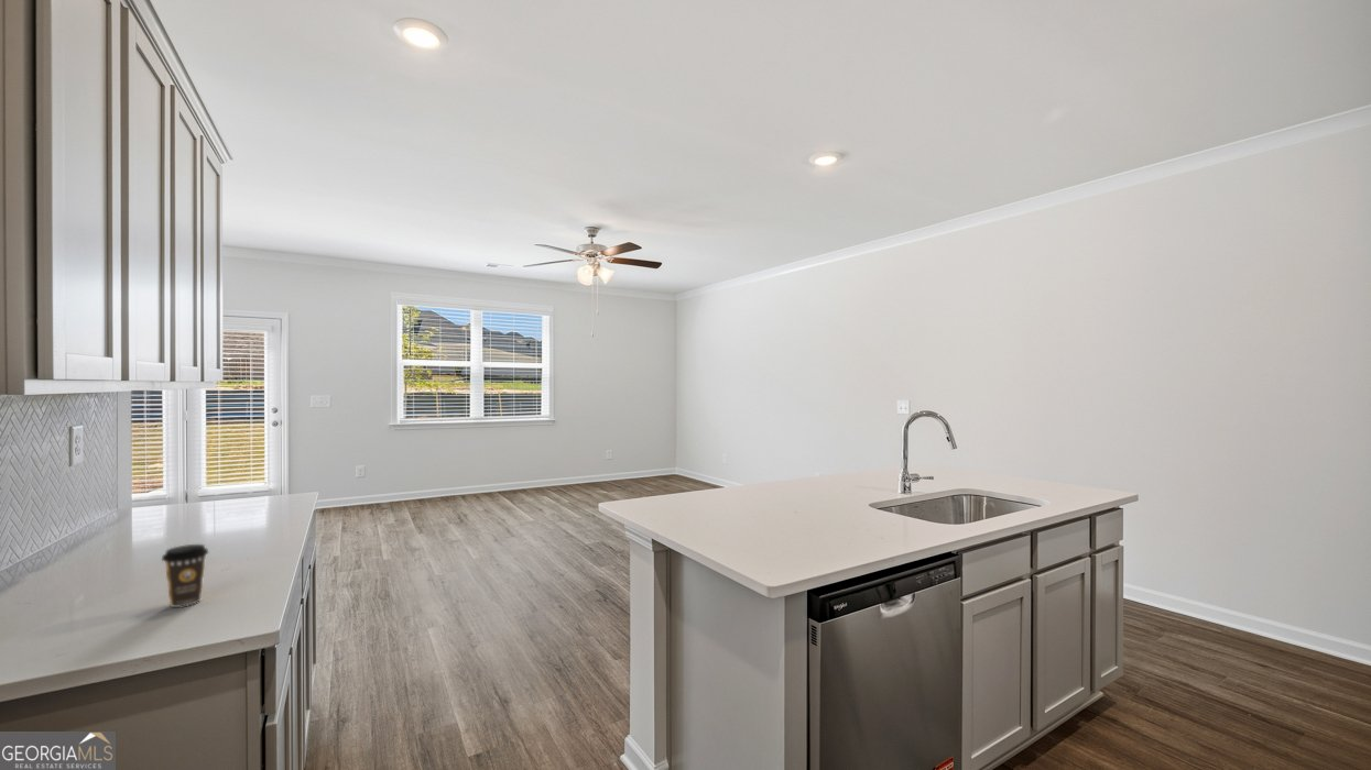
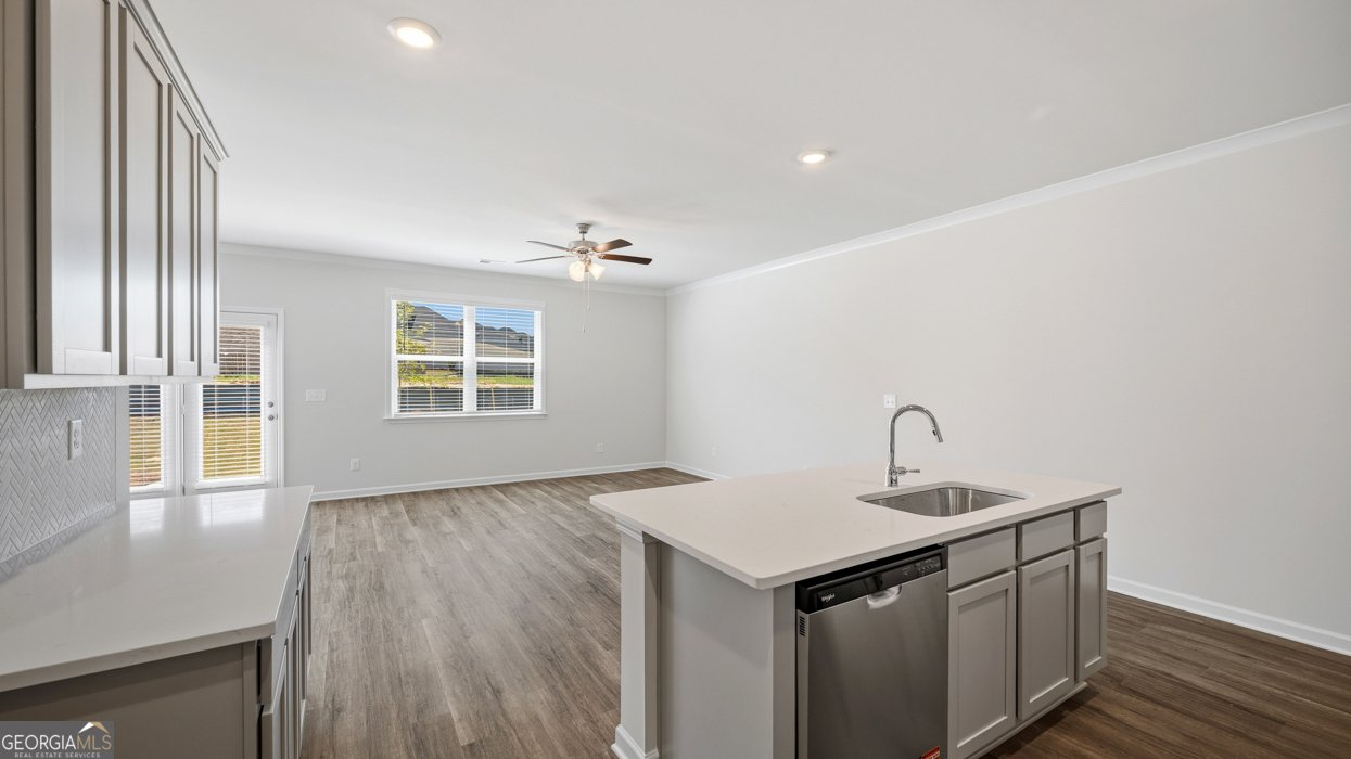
- coffee cup (185, 575)
